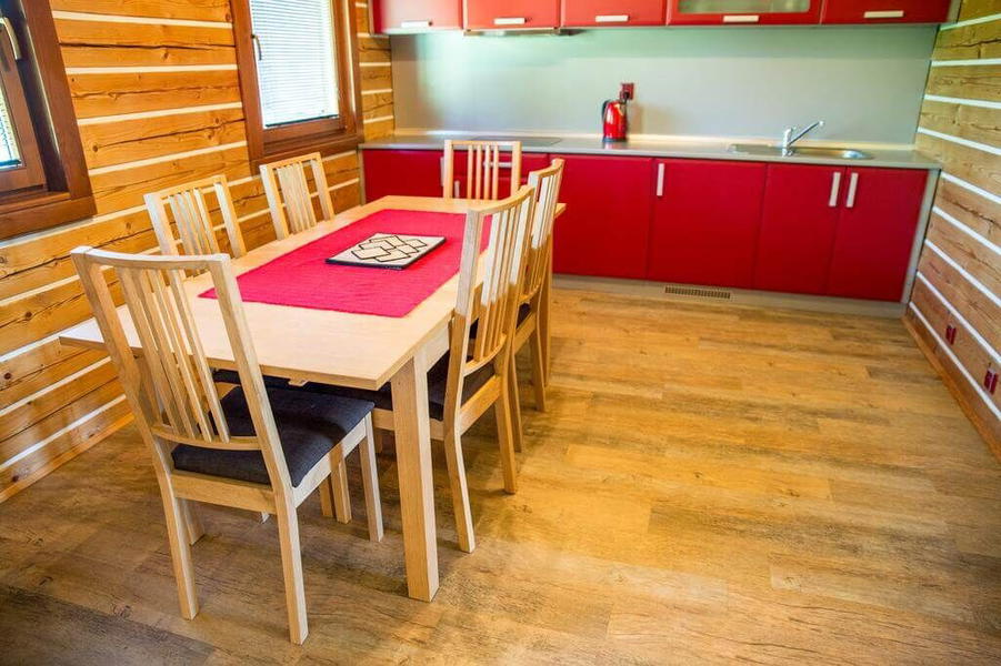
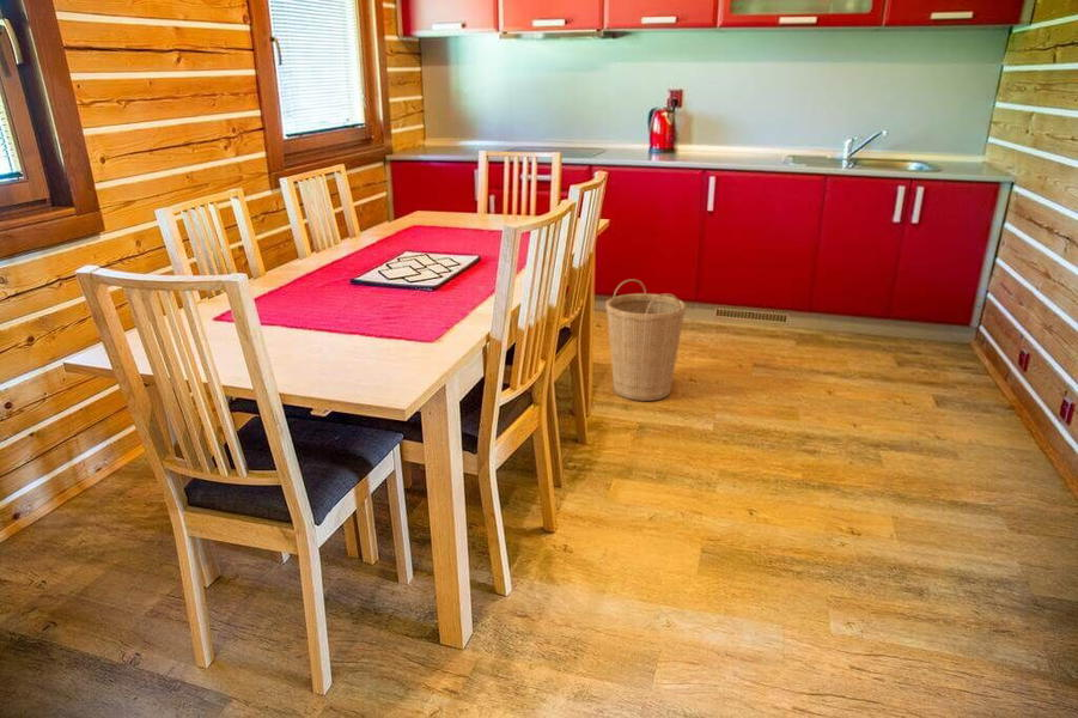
+ basket (644, 339)
